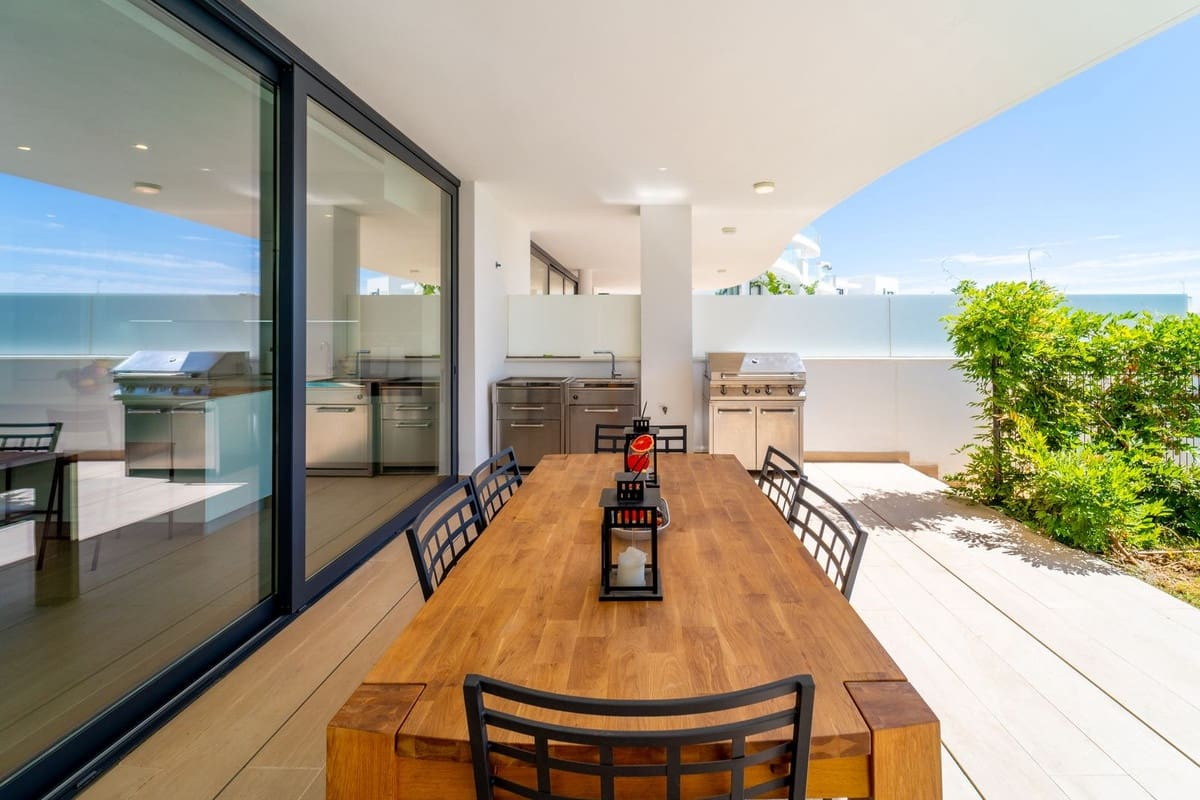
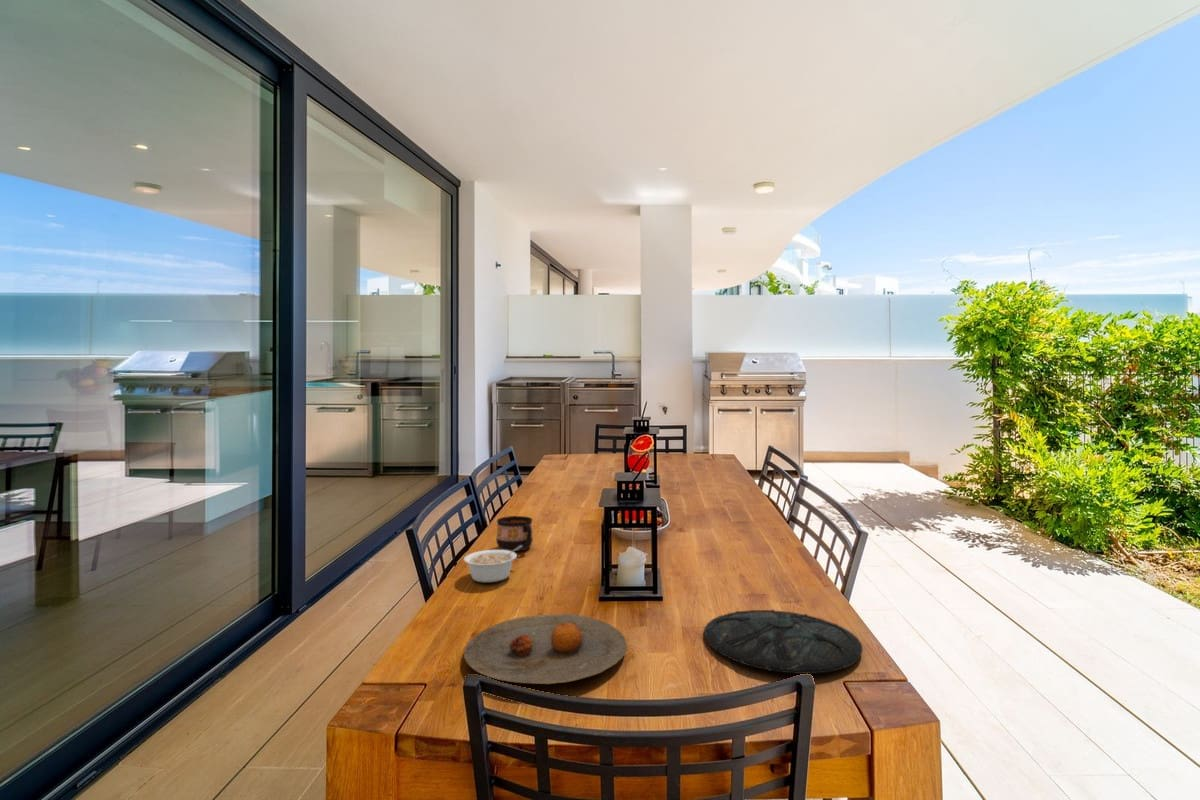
+ plate (780, 629)
+ legume (491, 564)
+ plate (546, 637)
+ cup (514, 534)
